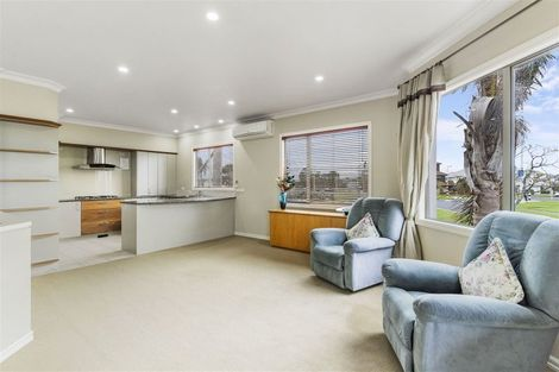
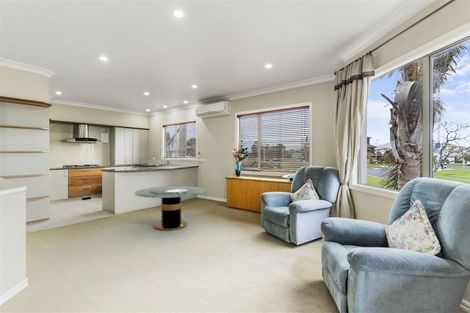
+ dining table (171, 207)
